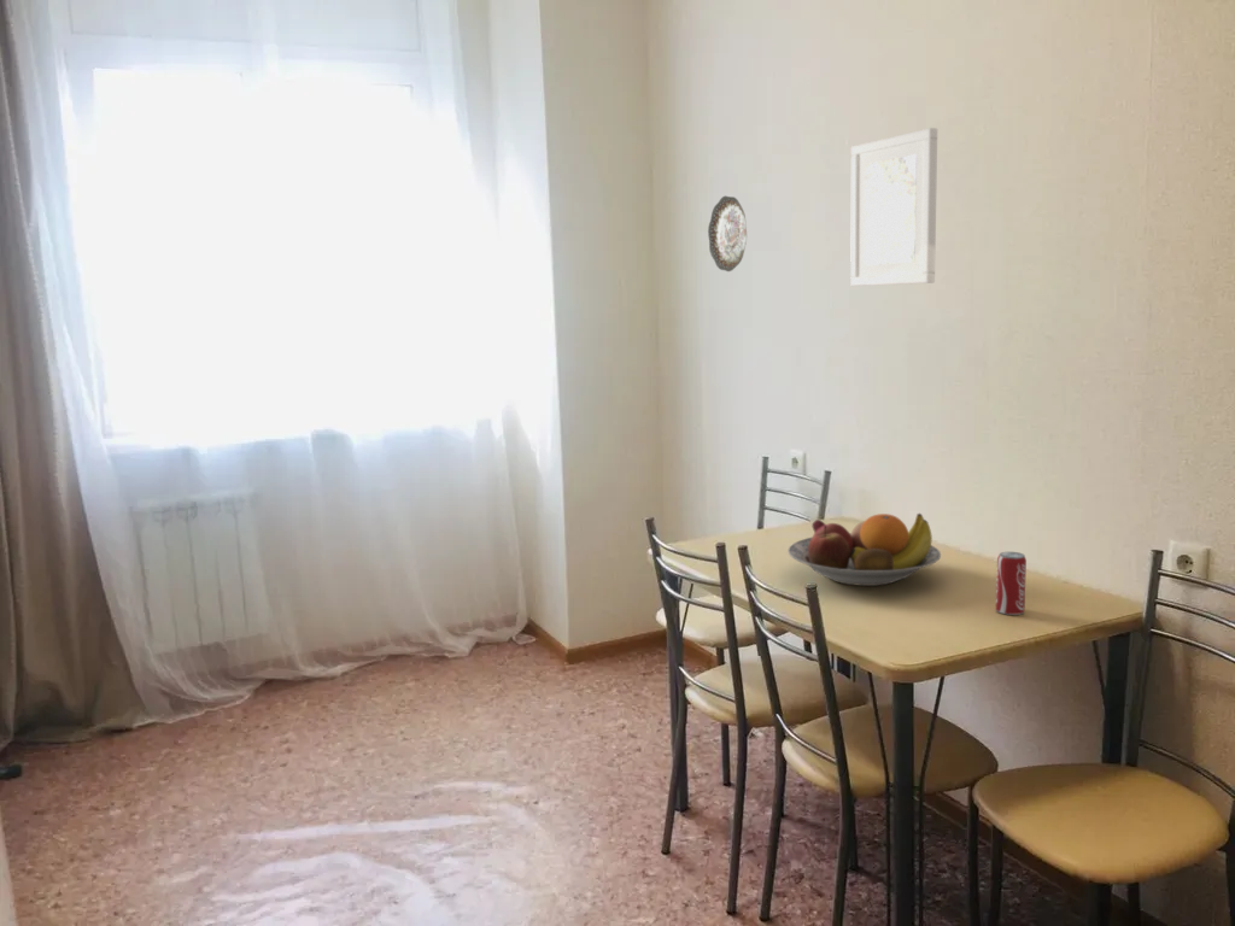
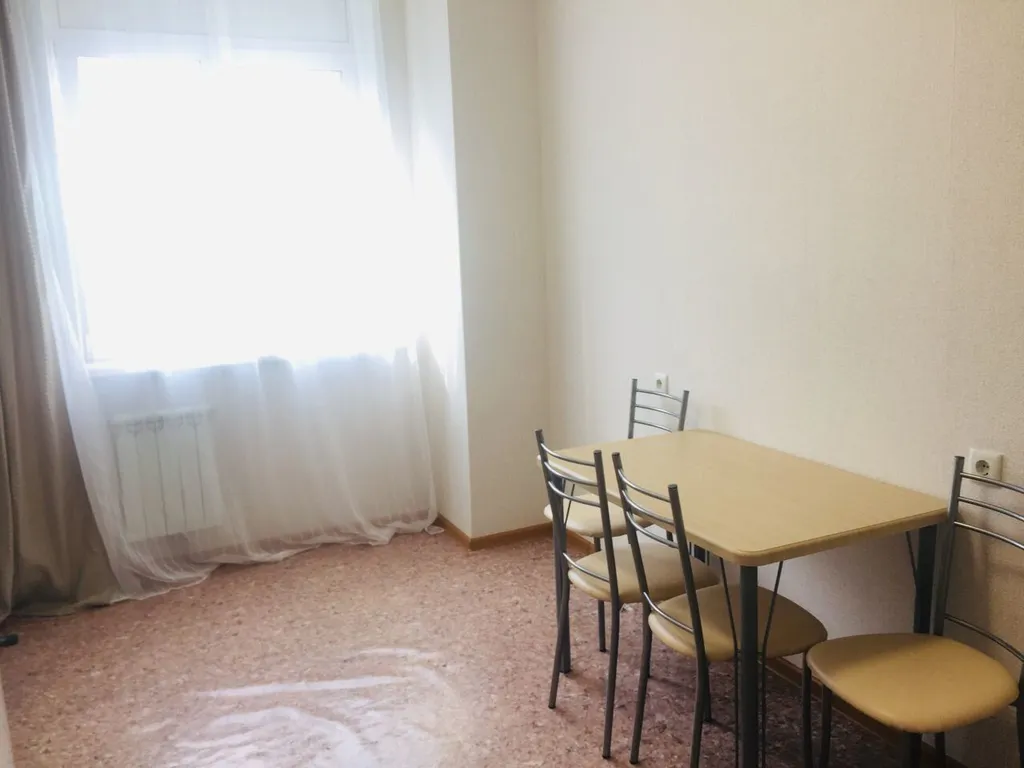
- fruit bowl (862, 545)
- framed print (891, 211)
- beverage can (1011, 582)
- decorative plate (730, 234)
